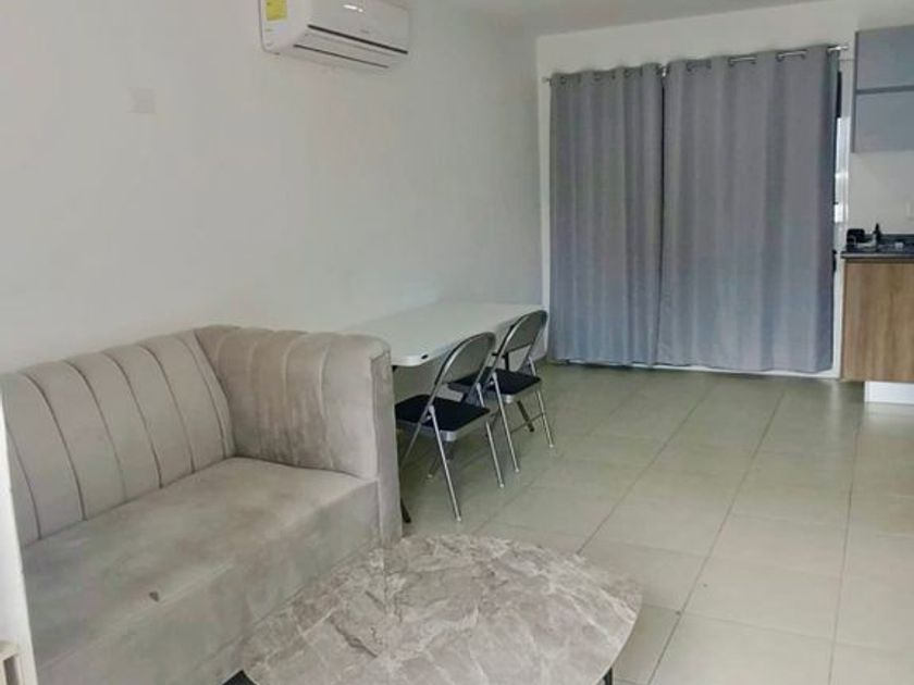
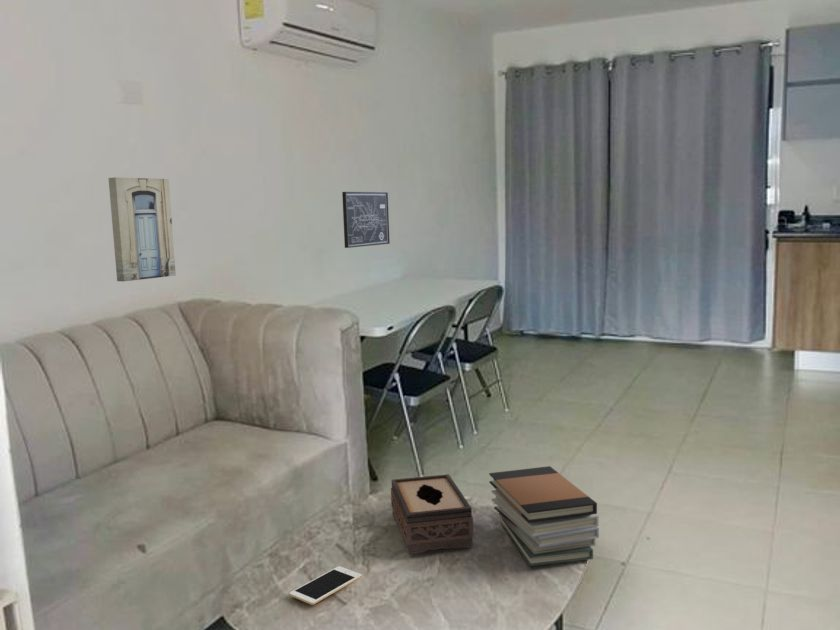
+ wall art (367, 219)
+ book stack (542, 514)
+ tissue box (429, 511)
+ wall art (143, 228)
+ cell phone (326, 584)
